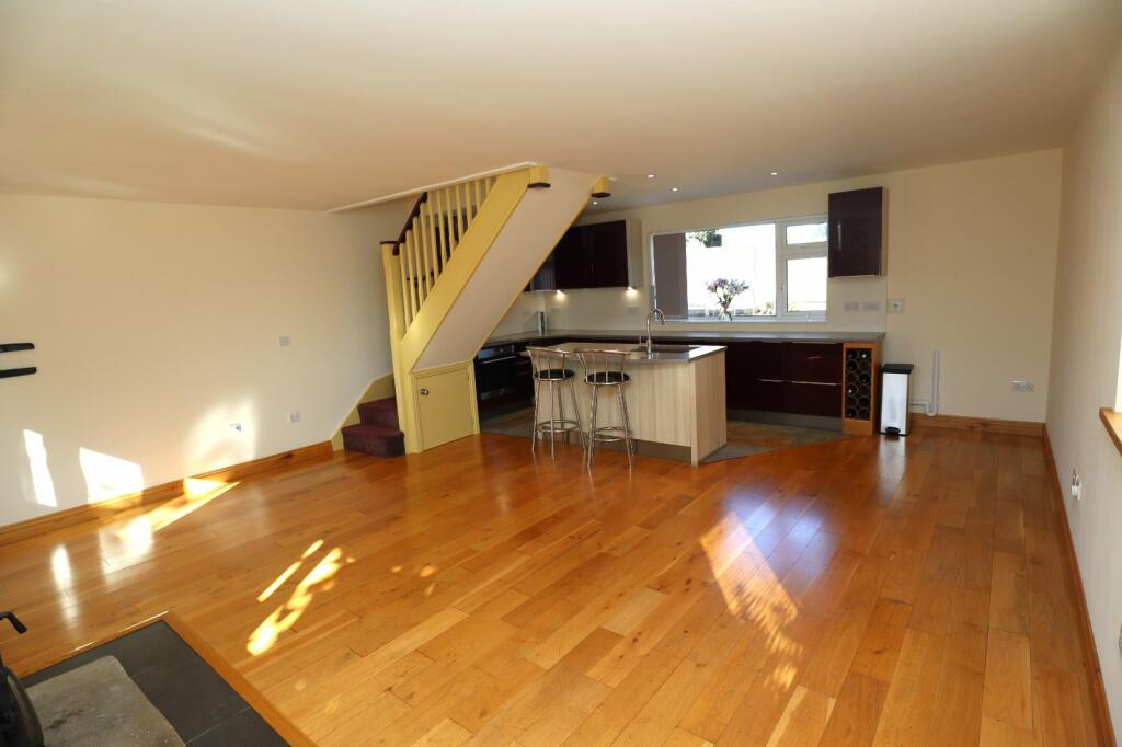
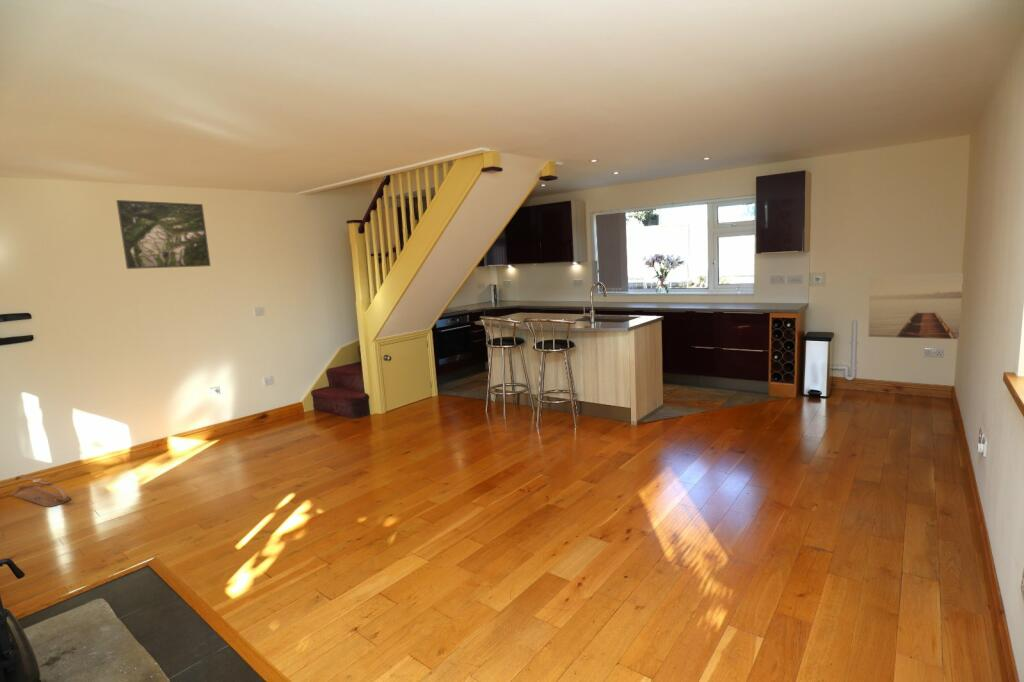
+ wall art (926, 306)
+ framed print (166, 235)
+ bag (39, 489)
